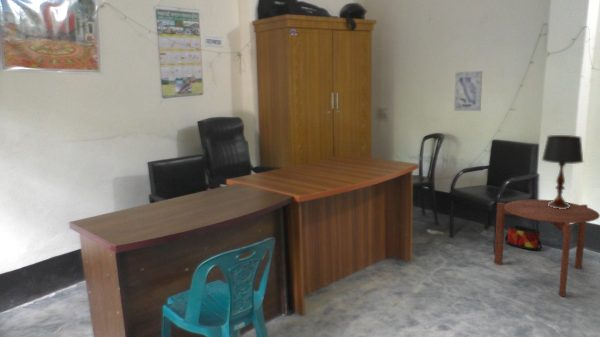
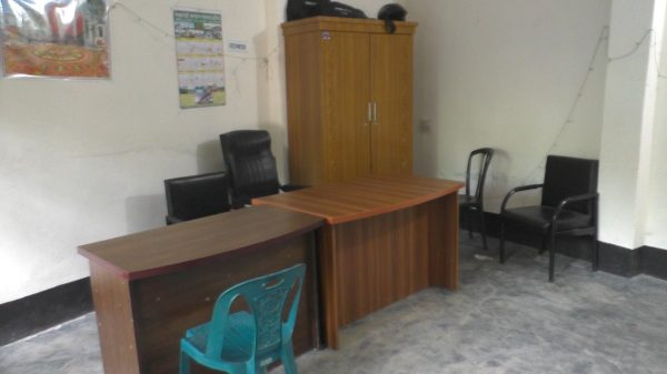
- table lamp (561, 171)
- bag (524, 236)
- side table (563, 243)
- wall art (467, 91)
